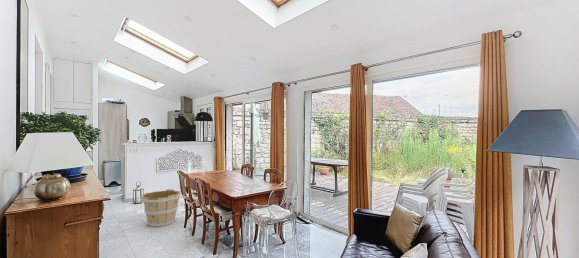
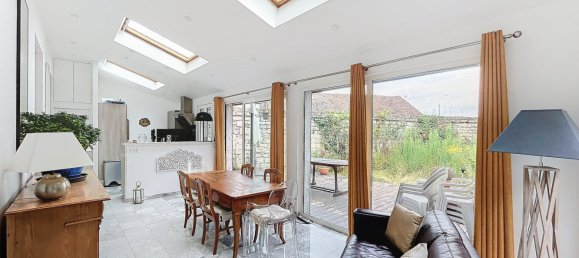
- wooden bucket (161, 207)
